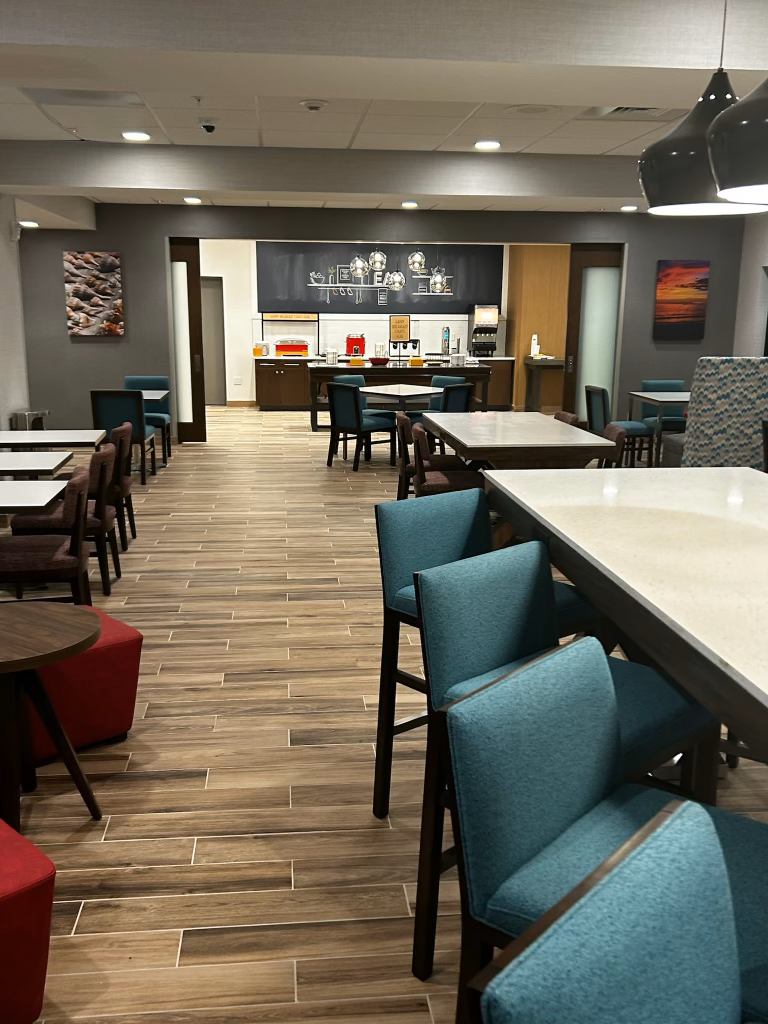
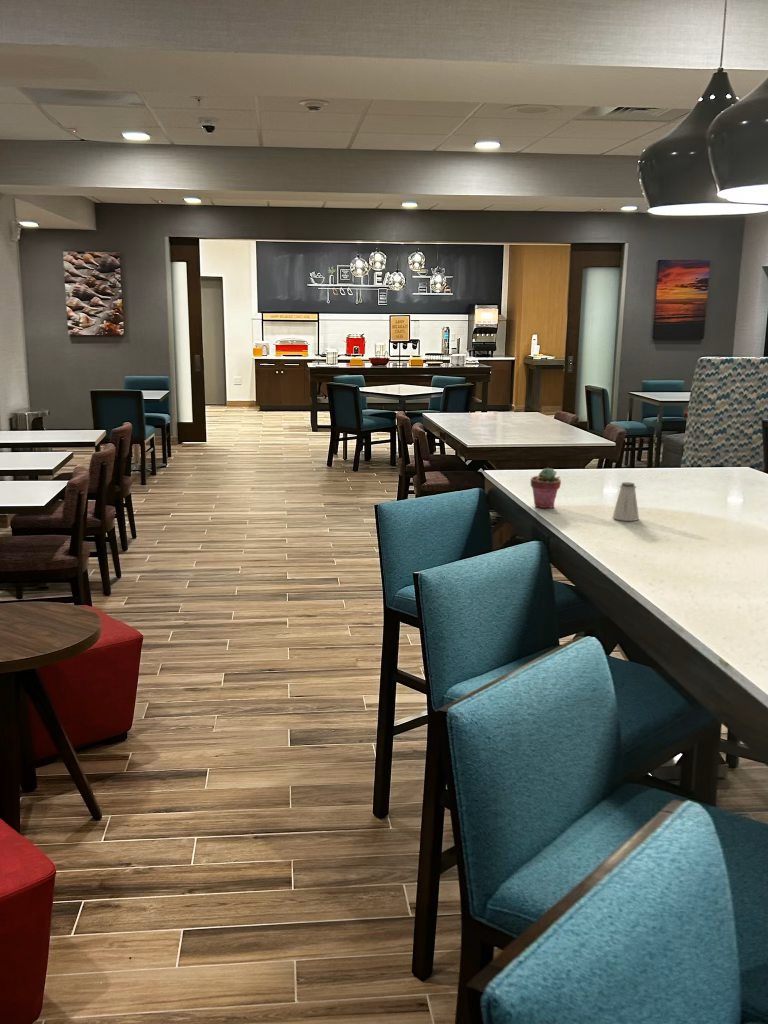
+ potted succulent (545, 486)
+ saltshaker (626, 500)
